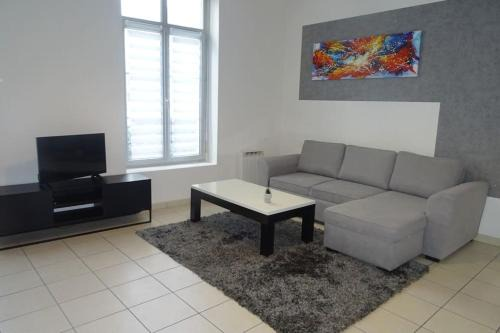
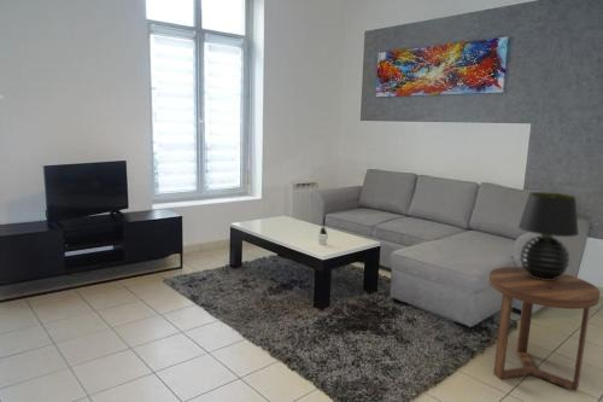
+ side table (529, 326)
+ table lamp (546, 235)
